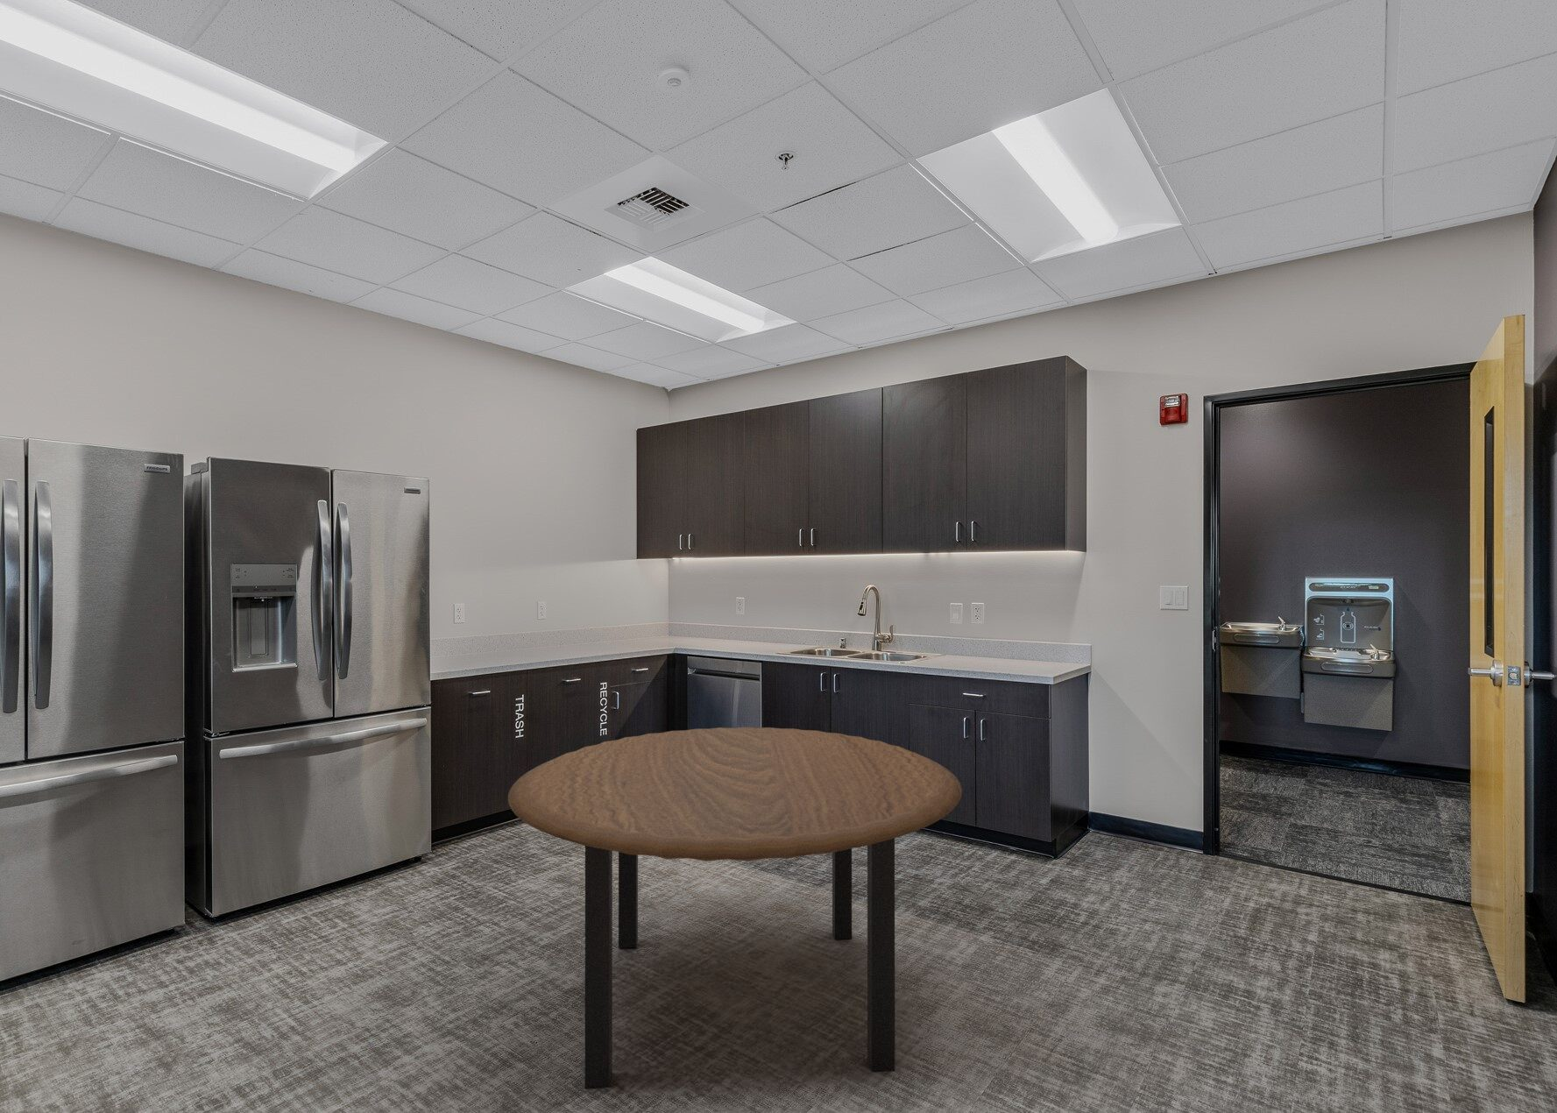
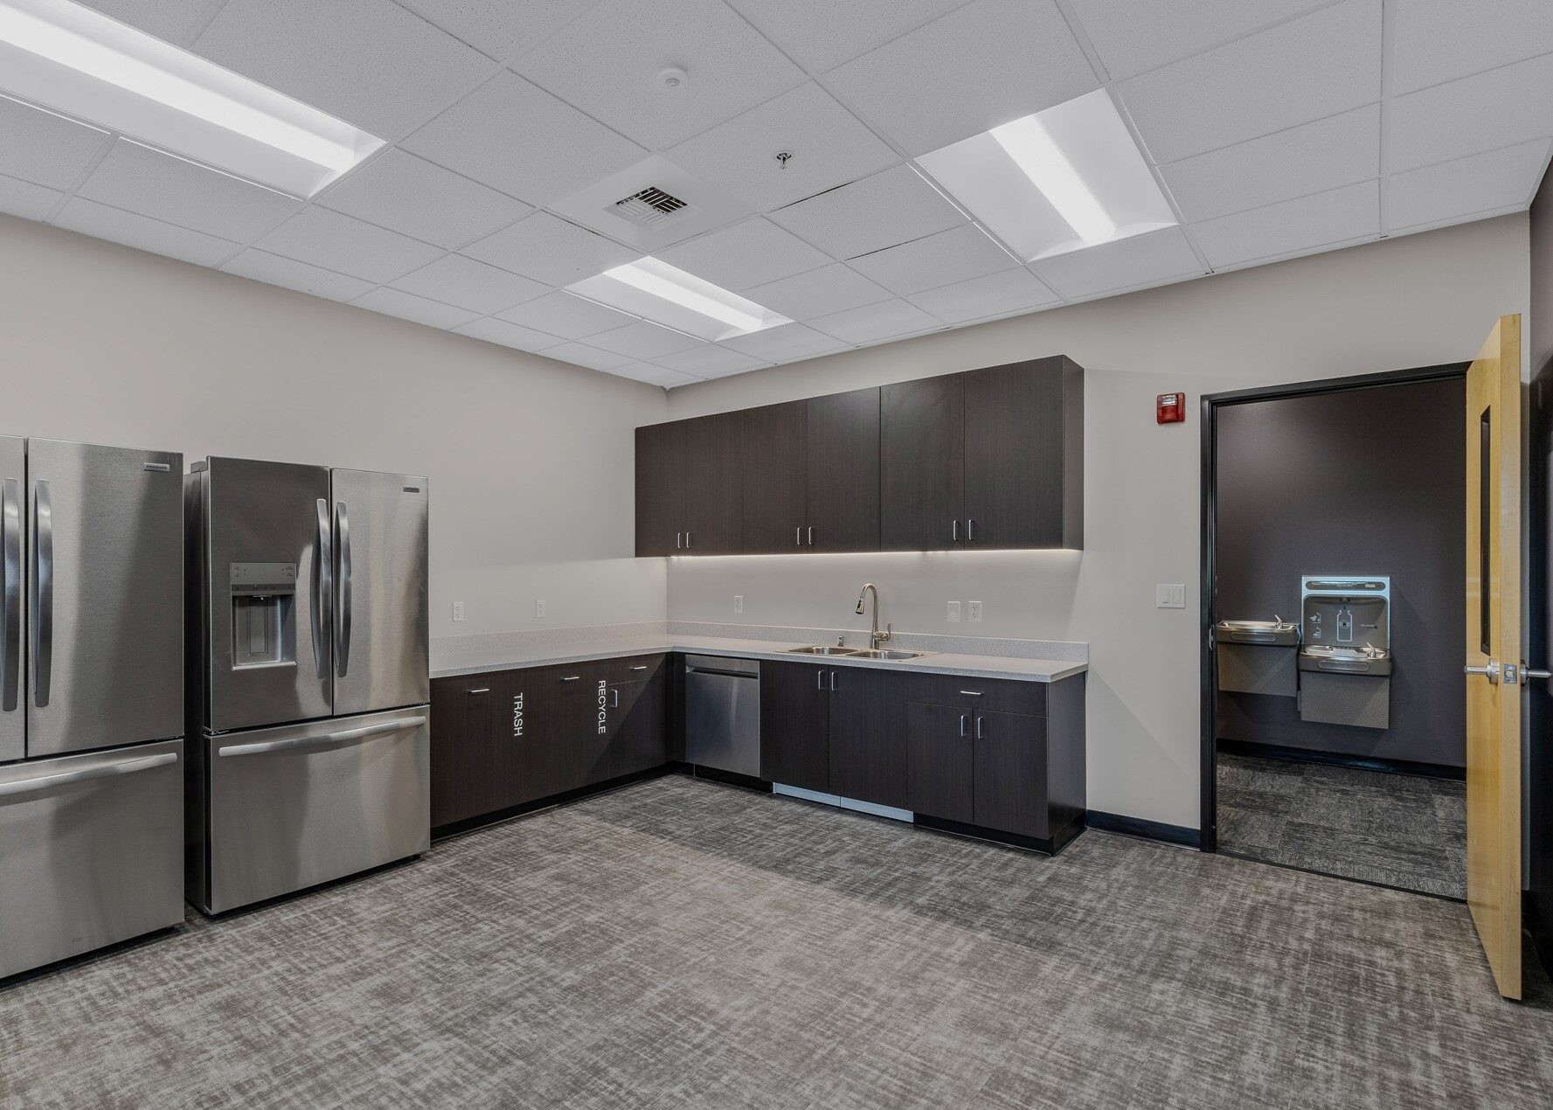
- dining table (738, 860)
